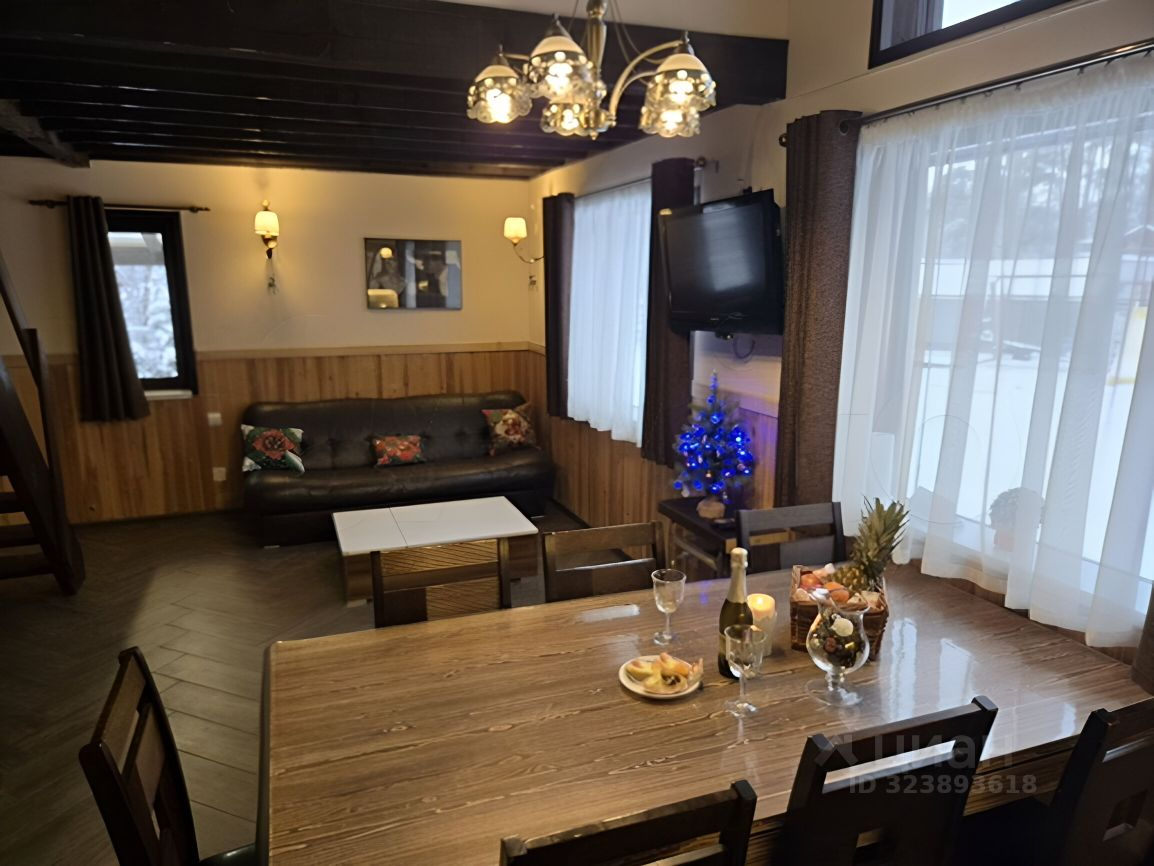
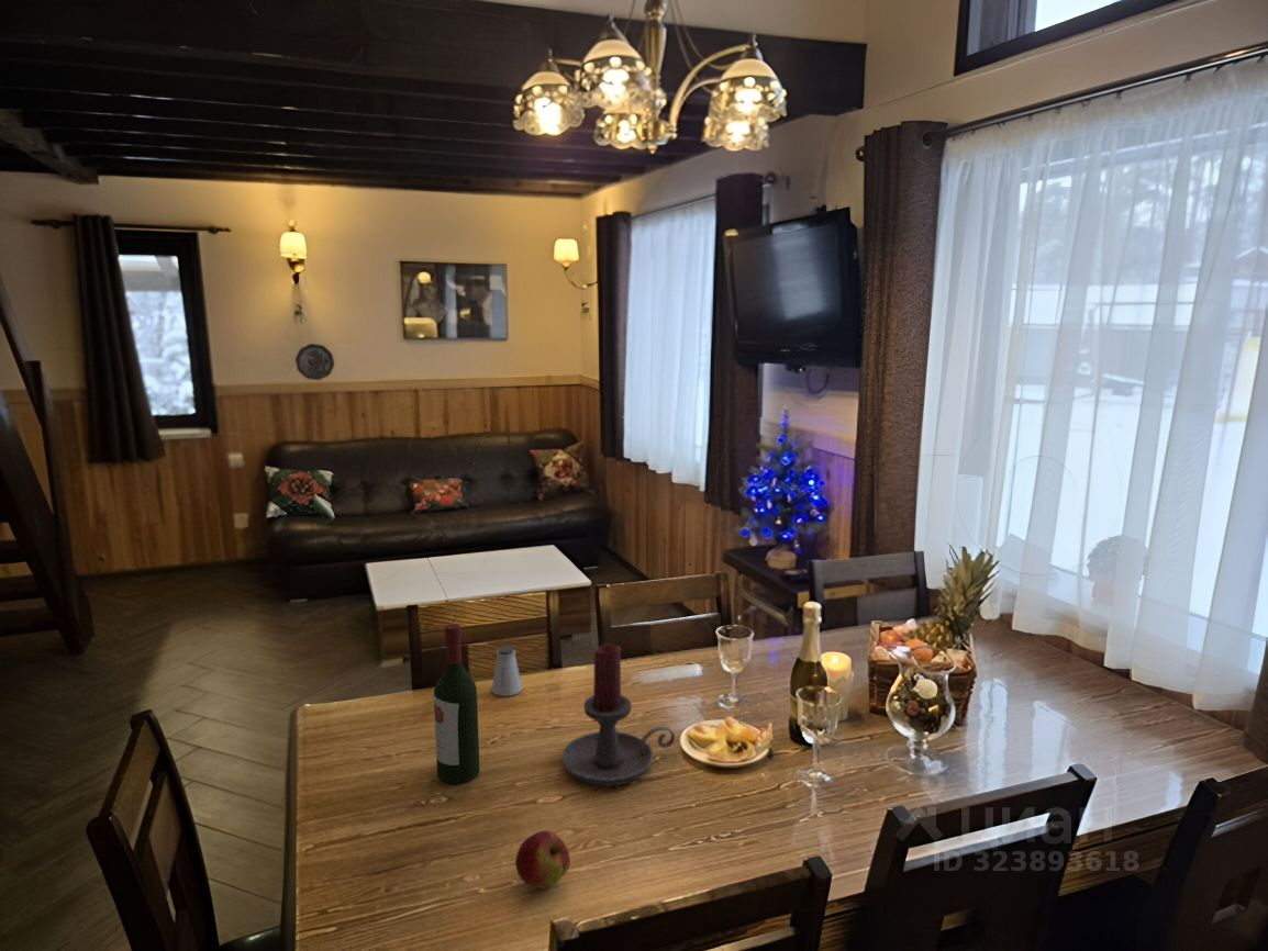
+ candle holder (620, 703)
+ wine bottle (455, 701)
+ apple (543, 859)
+ saltshaker (507, 669)
+ decorative plate (314, 361)
